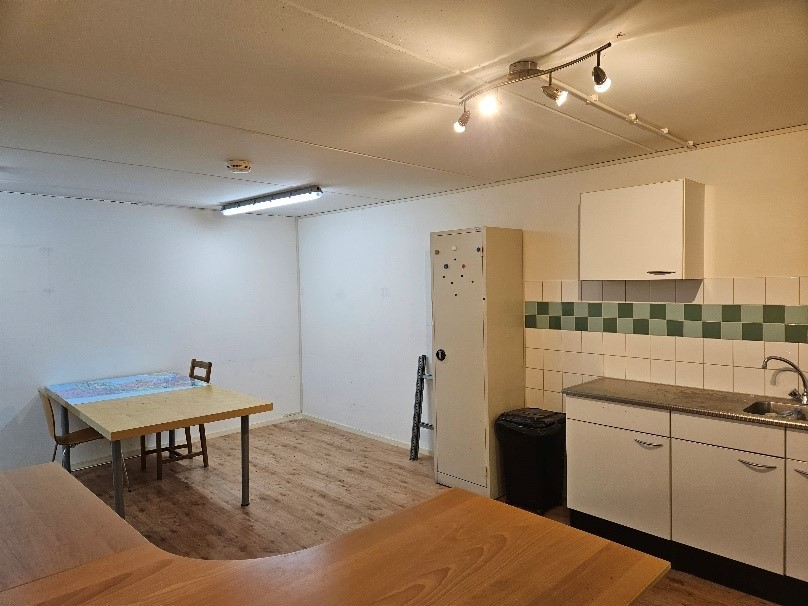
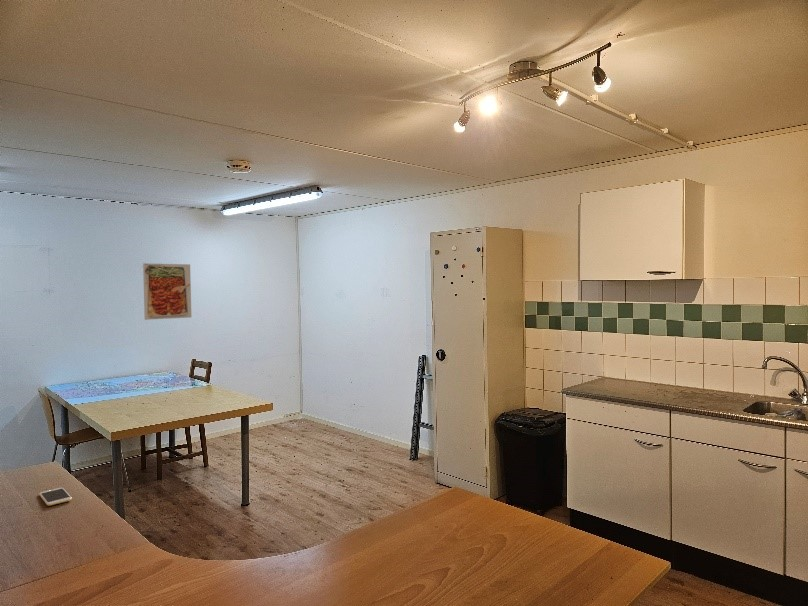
+ smartphone (55, 496)
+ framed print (168, 291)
